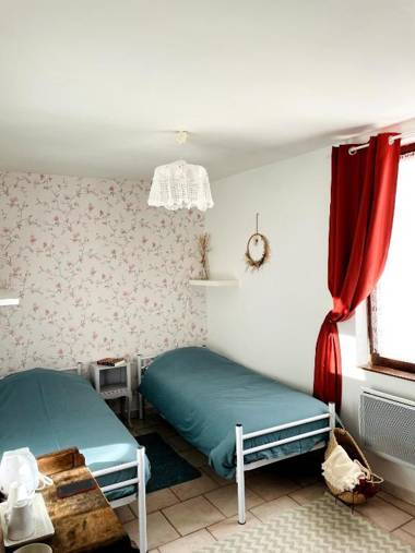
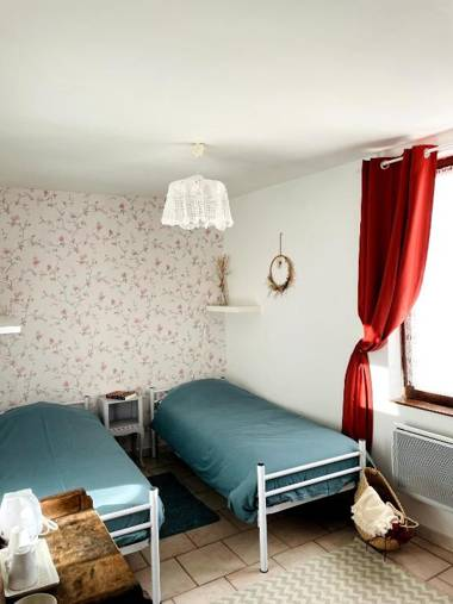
- cell phone (76, 486)
